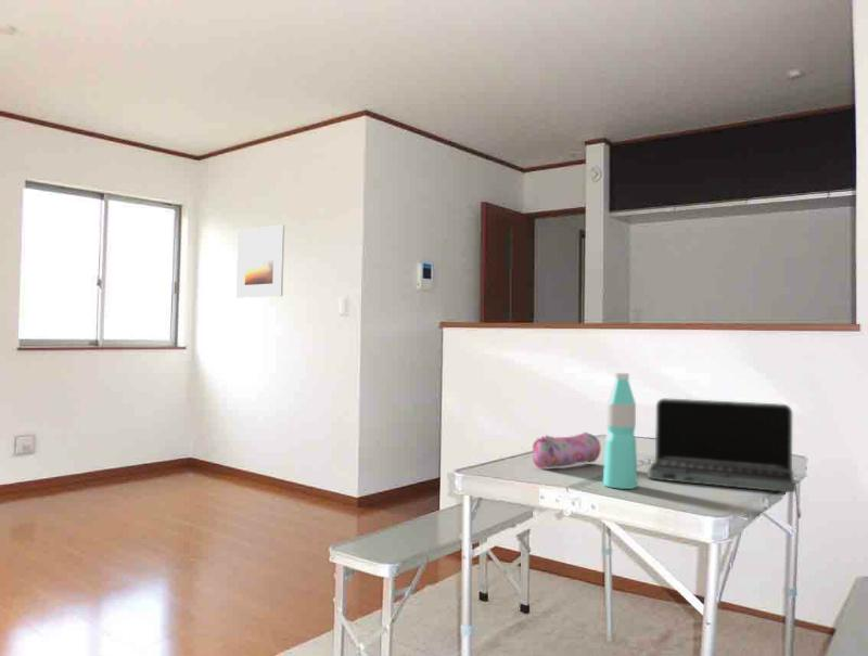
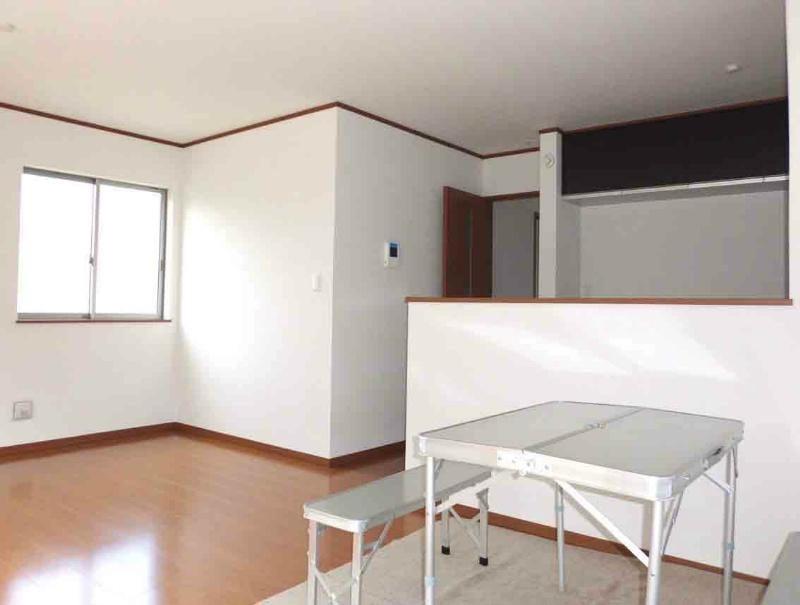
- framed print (259, 262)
- water bottle (621, 428)
- pencil case (565, 449)
- laptop (715, 439)
